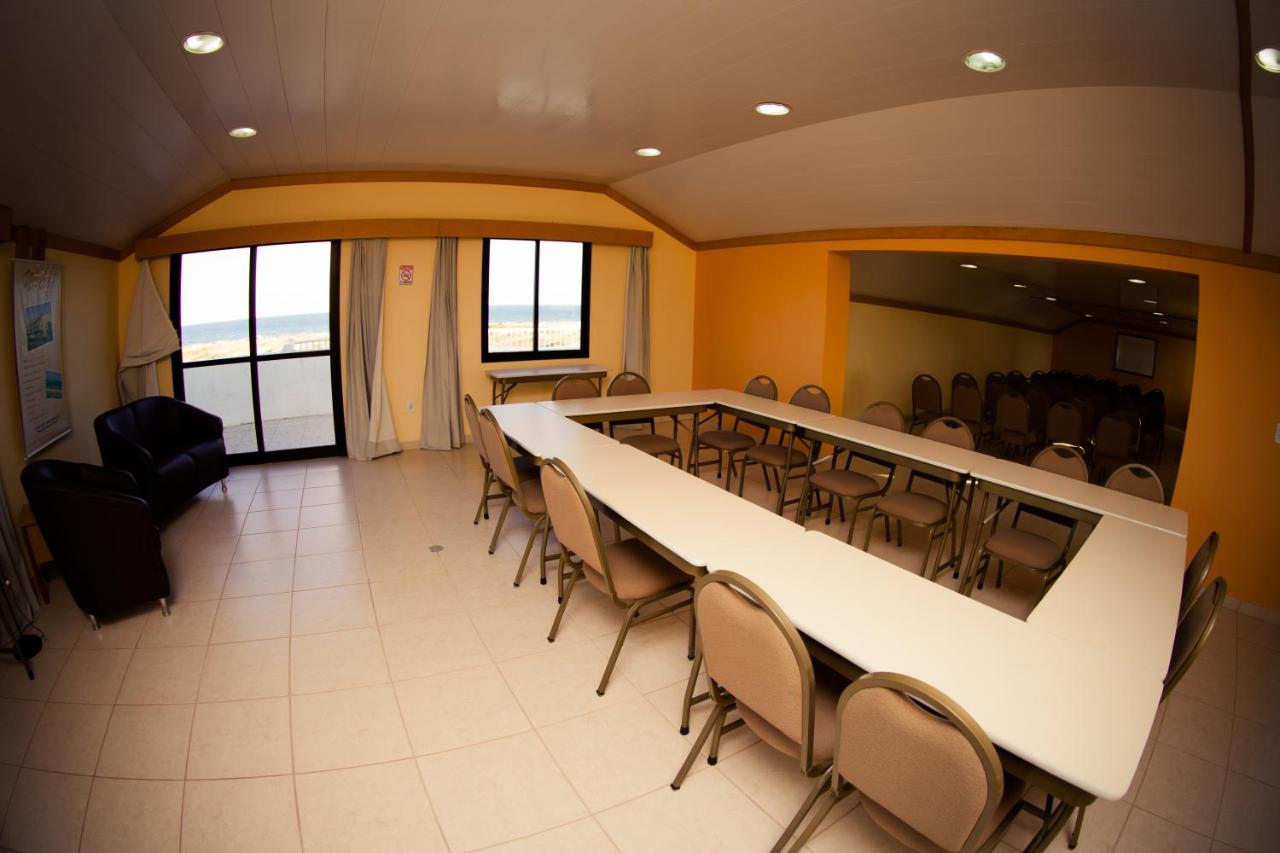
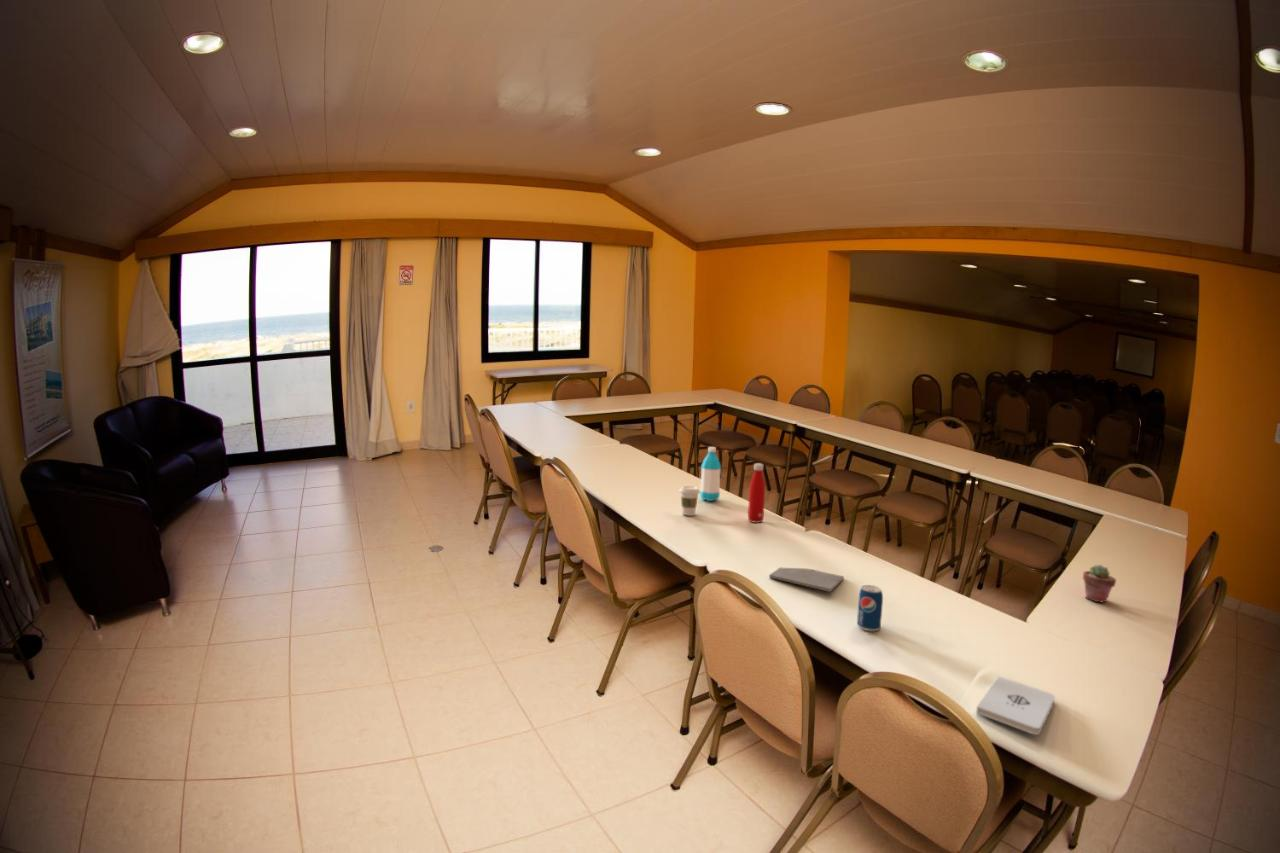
+ notepad (1016, 703)
+ notepad (806, 576)
+ coffee cup (689, 500)
+ bottle (757, 492)
+ potted succulent (1098, 582)
+ beverage can (870, 607)
+ water bottle (710, 473)
